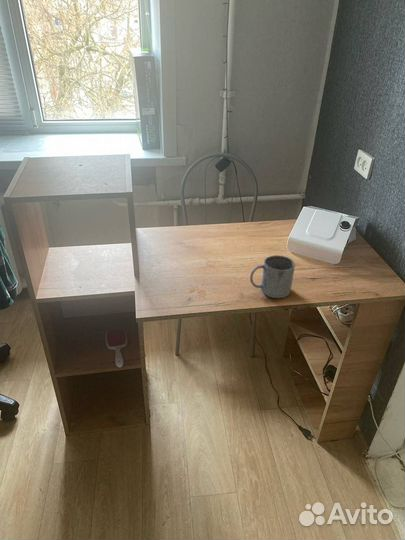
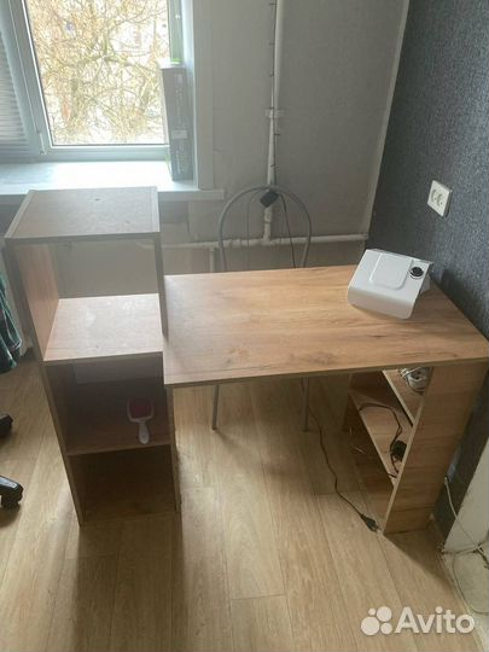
- mug (271, 276)
